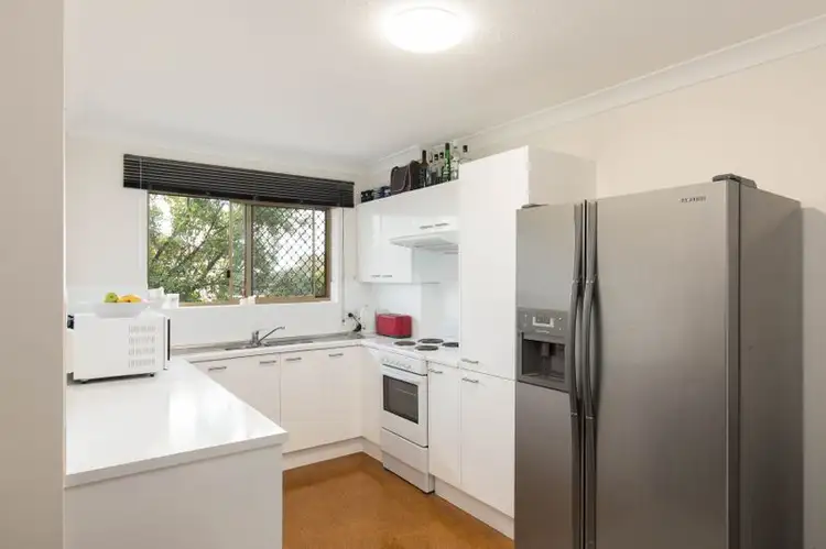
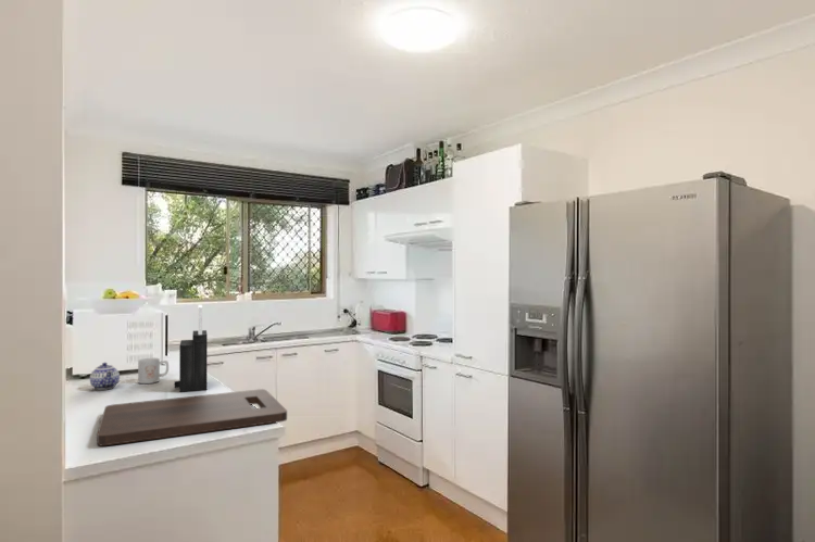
+ knife block (190, 345)
+ cutting board (195, 413)
+ mug (153, 369)
+ teapot (104, 375)
